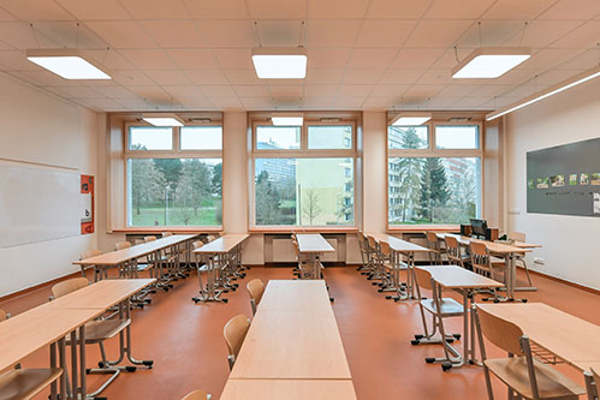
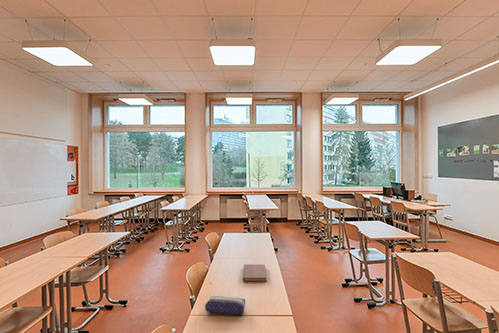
+ pencil case (225, 304)
+ notebook (254, 272)
